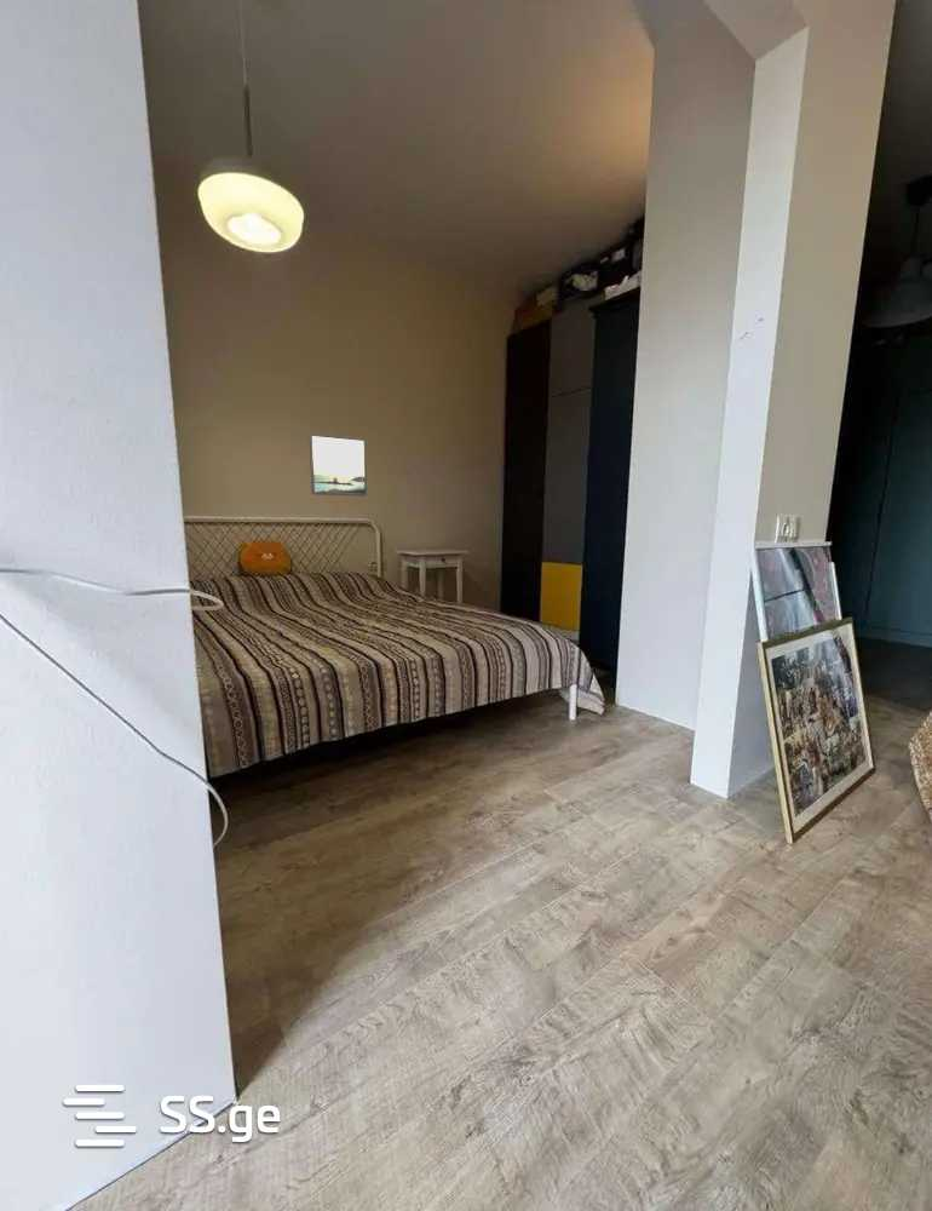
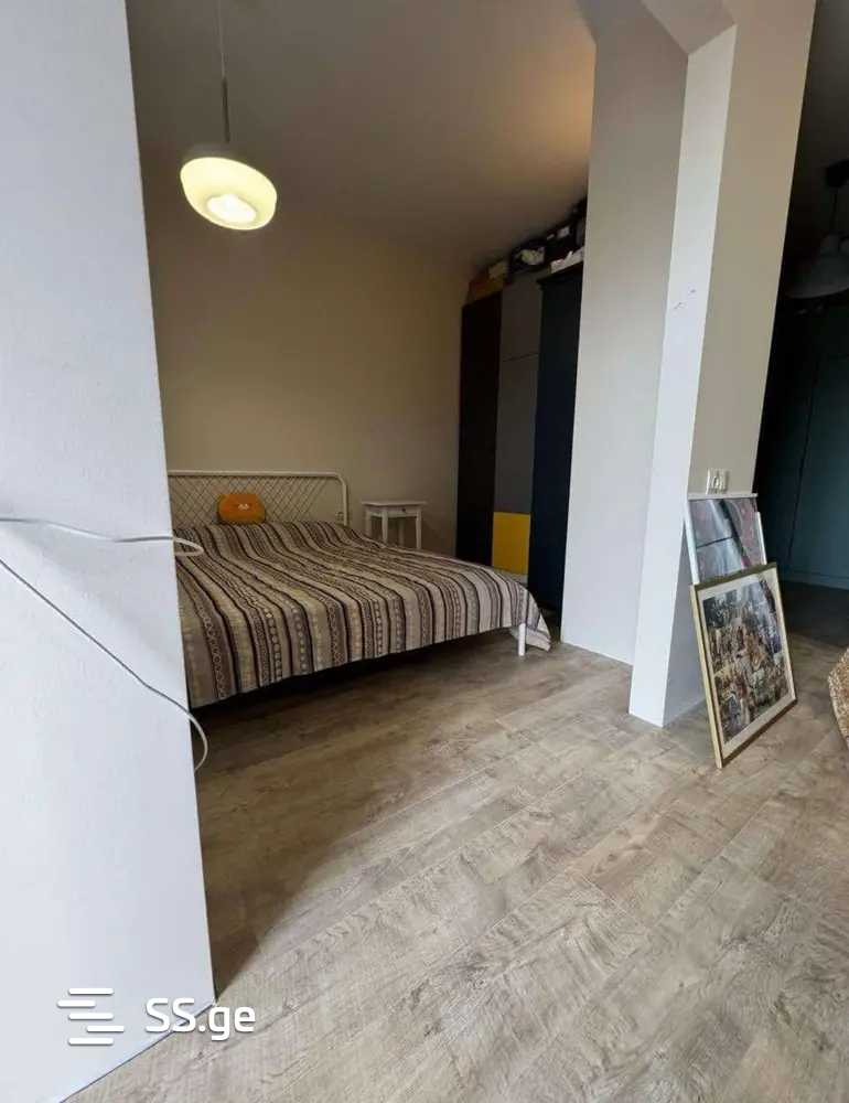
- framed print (339, 465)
